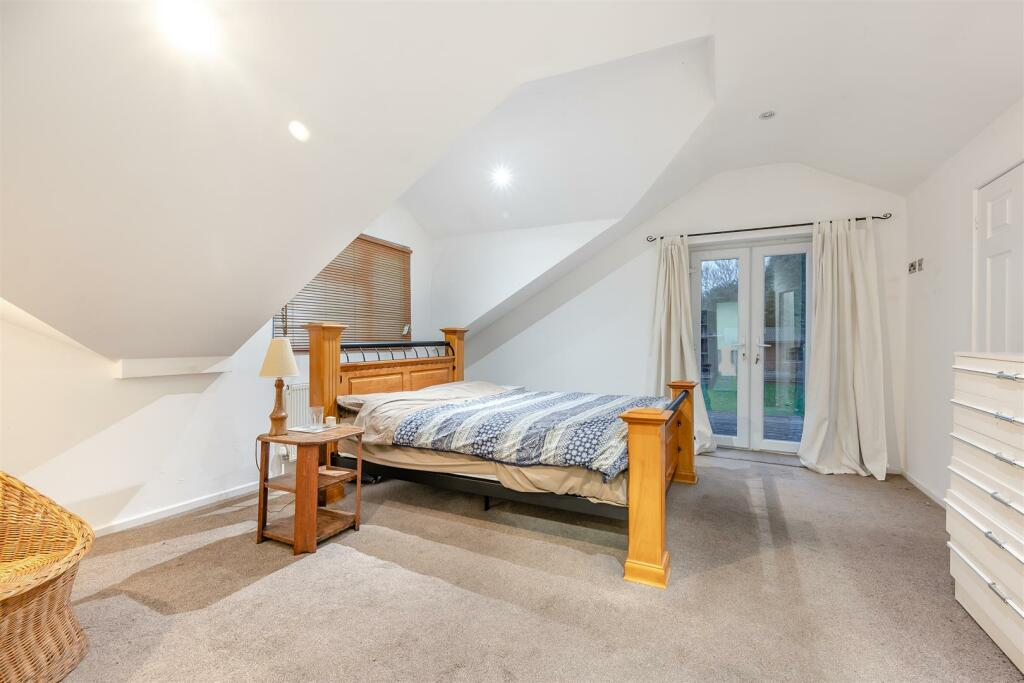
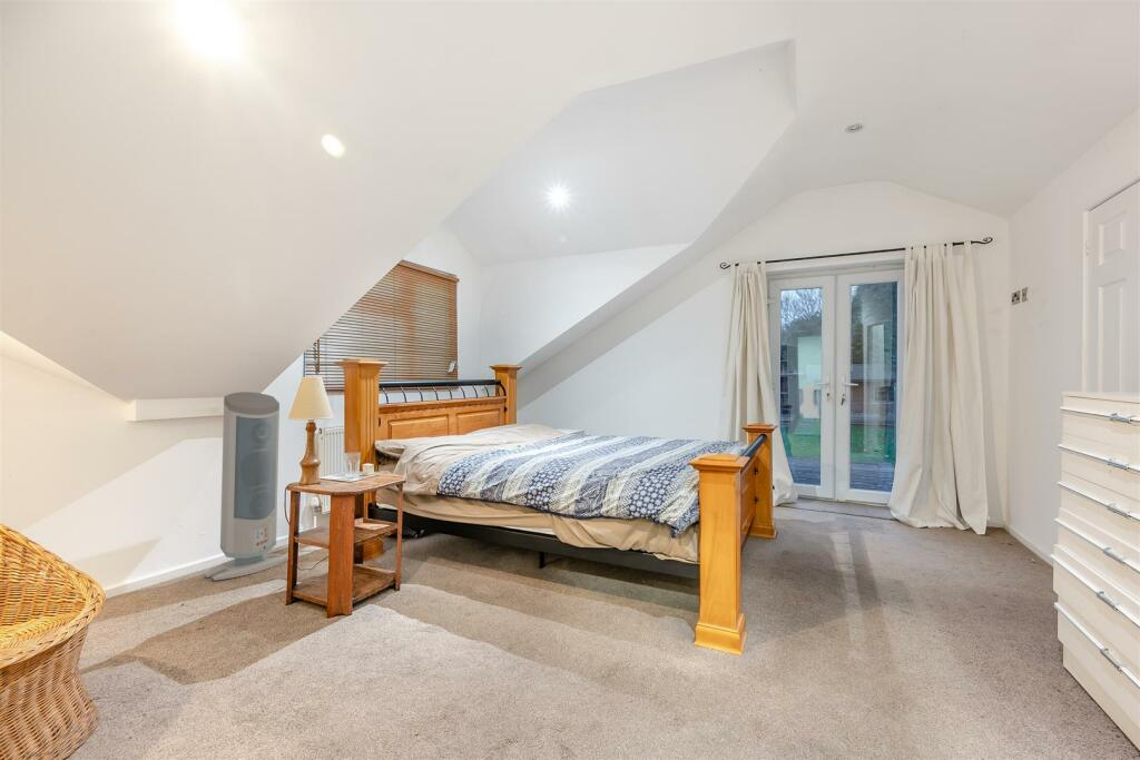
+ air purifier (249, 478)
